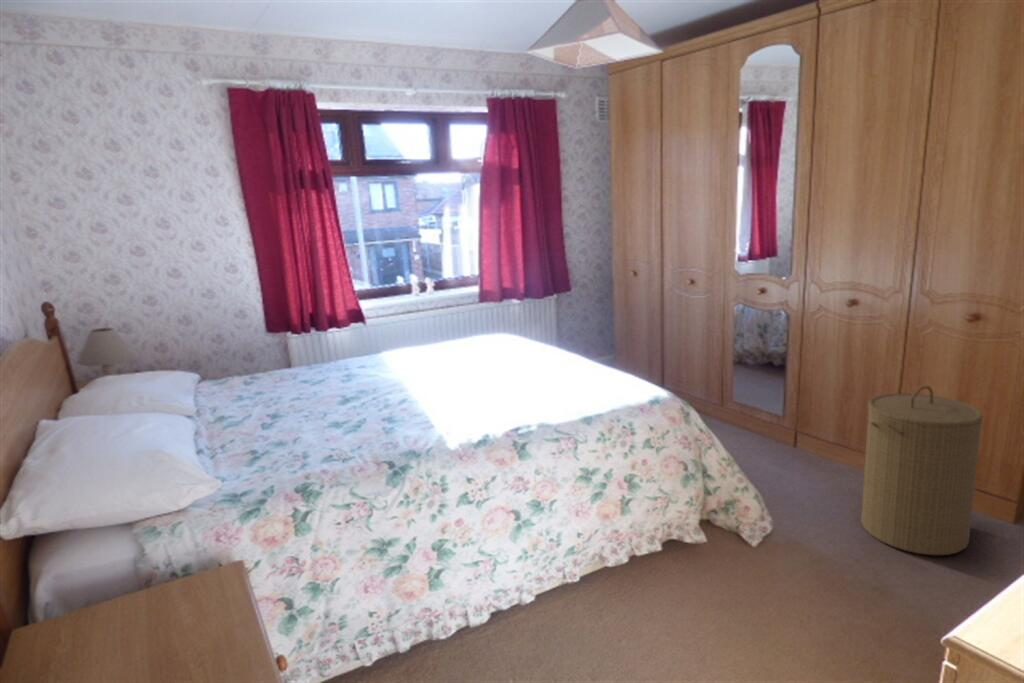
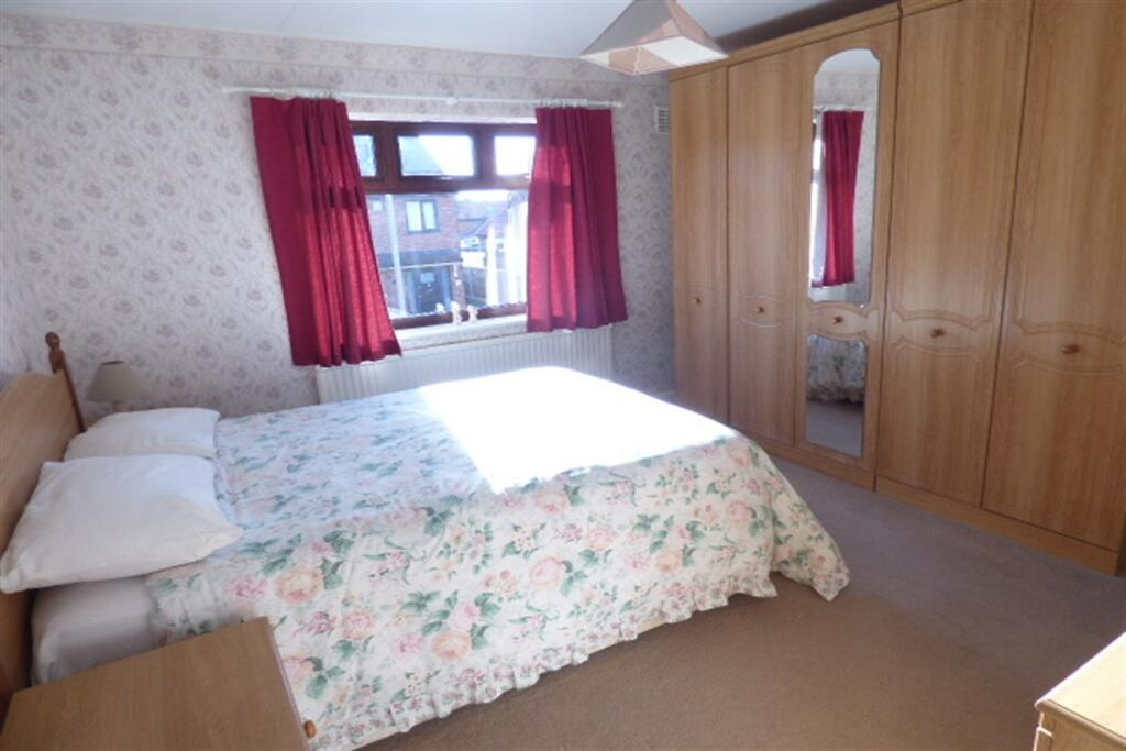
- laundry hamper (918, 460)
